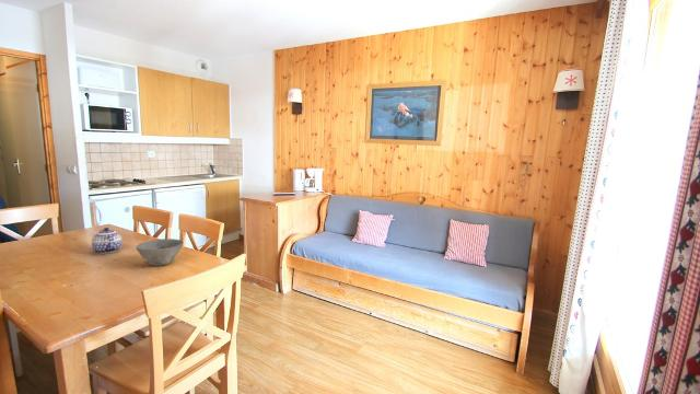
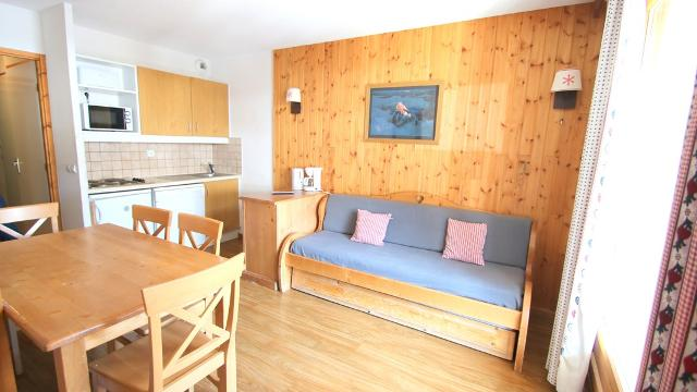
- teapot (106, 239)
- bowl (161, 253)
